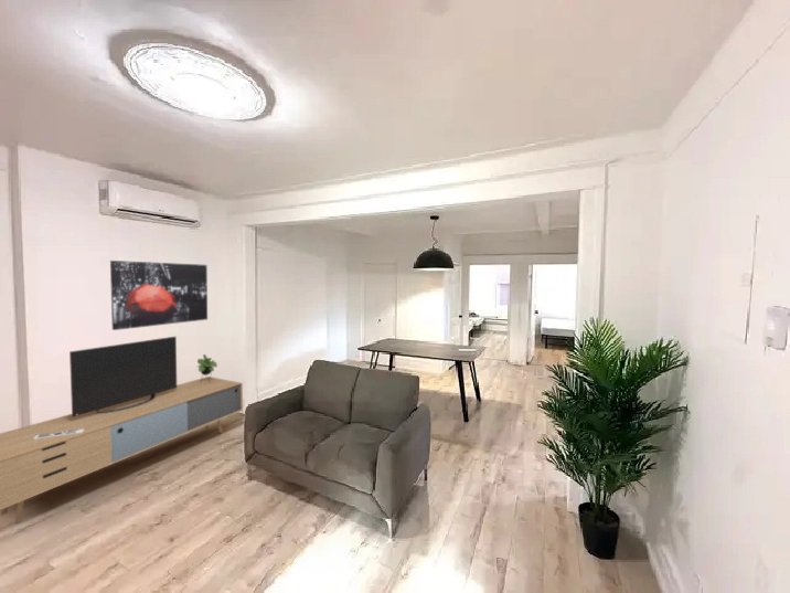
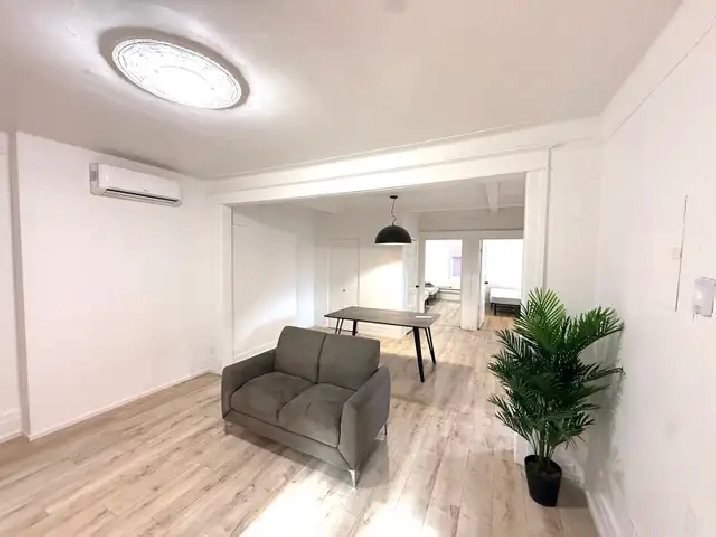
- wall art (164, 293)
- media console (132, 404)
